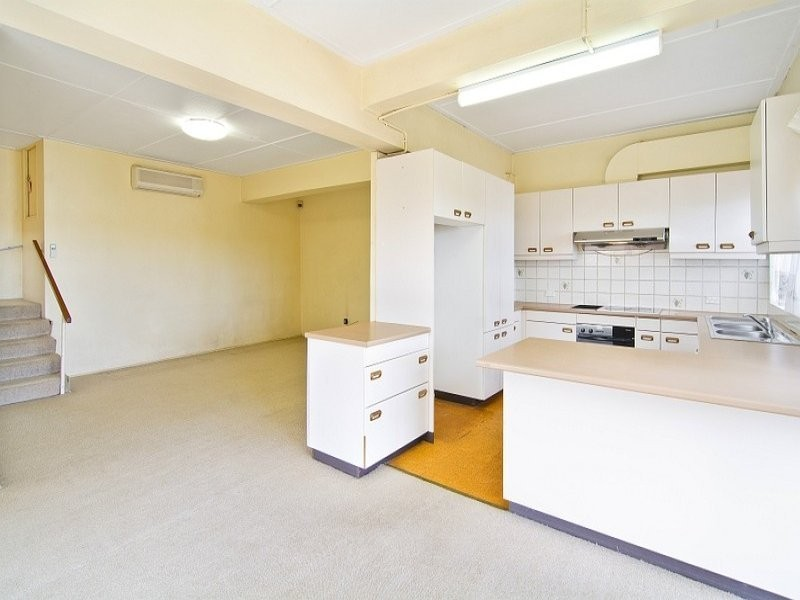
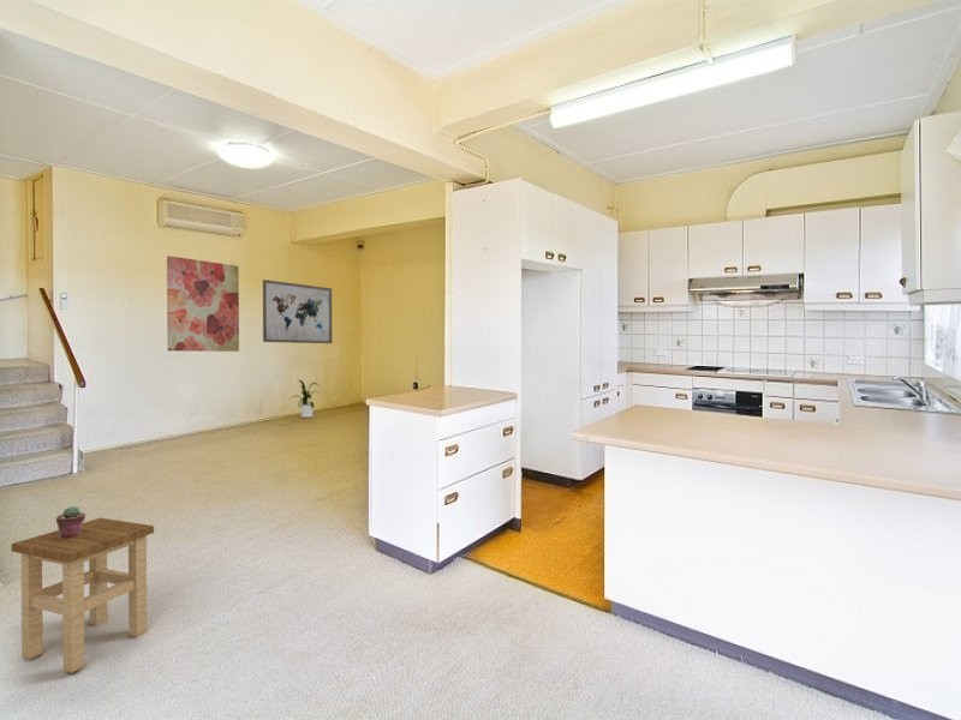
+ potted succulent (70, 521)
+ wall art (299, 313)
+ wall art (204, 306)
+ stool (89, 589)
+ house plant (306, 397)
